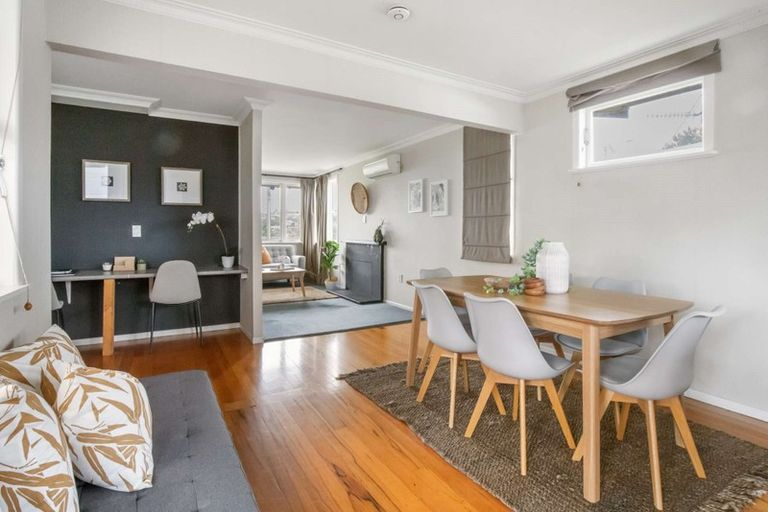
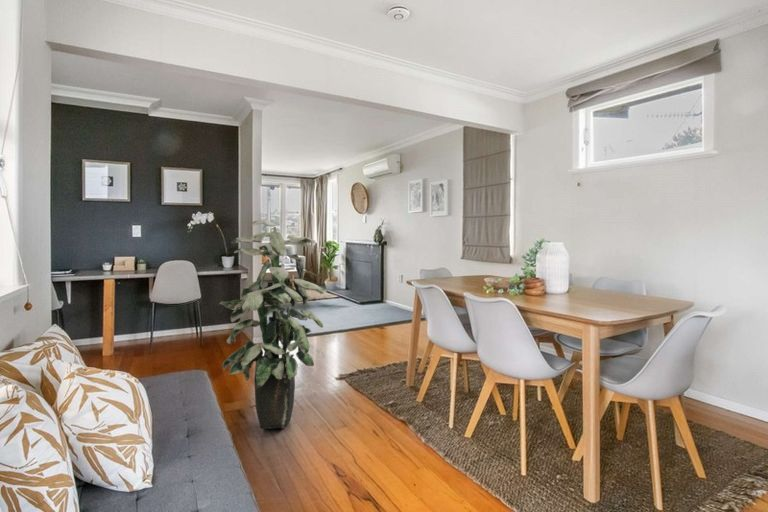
+ indoor plant (270, 322)
